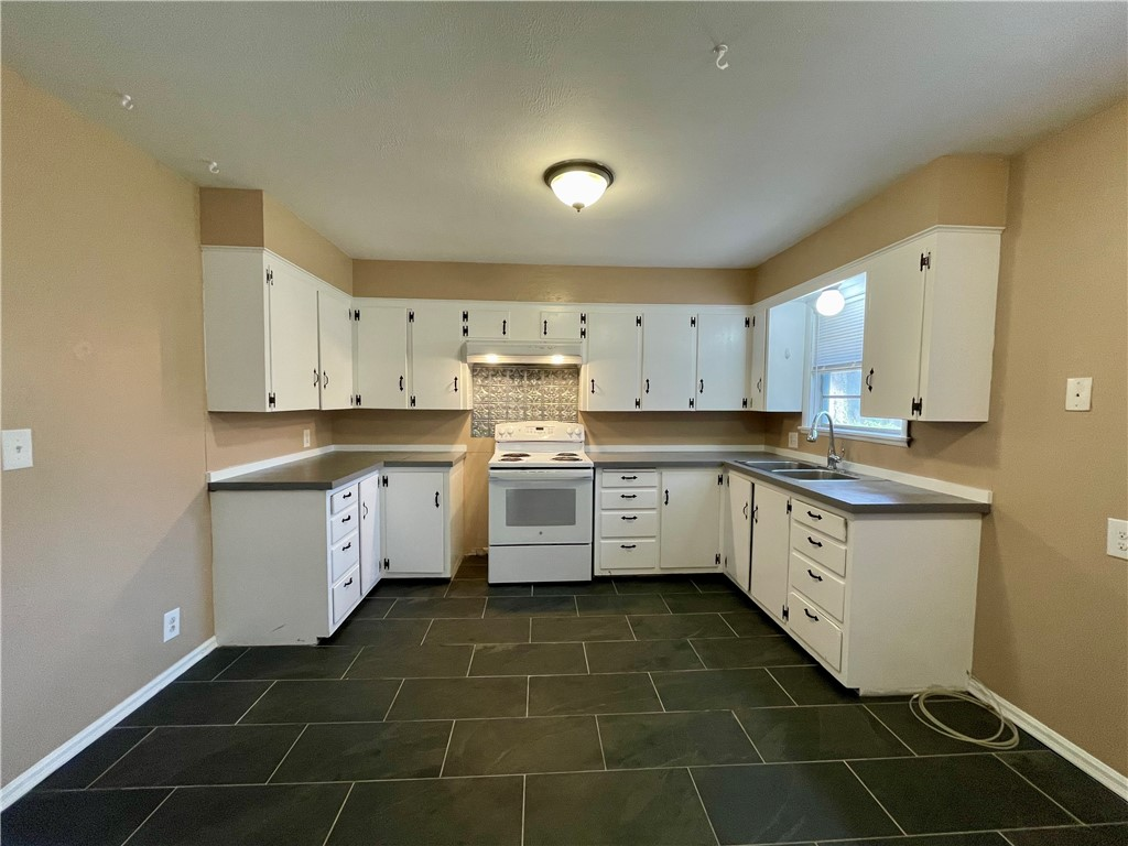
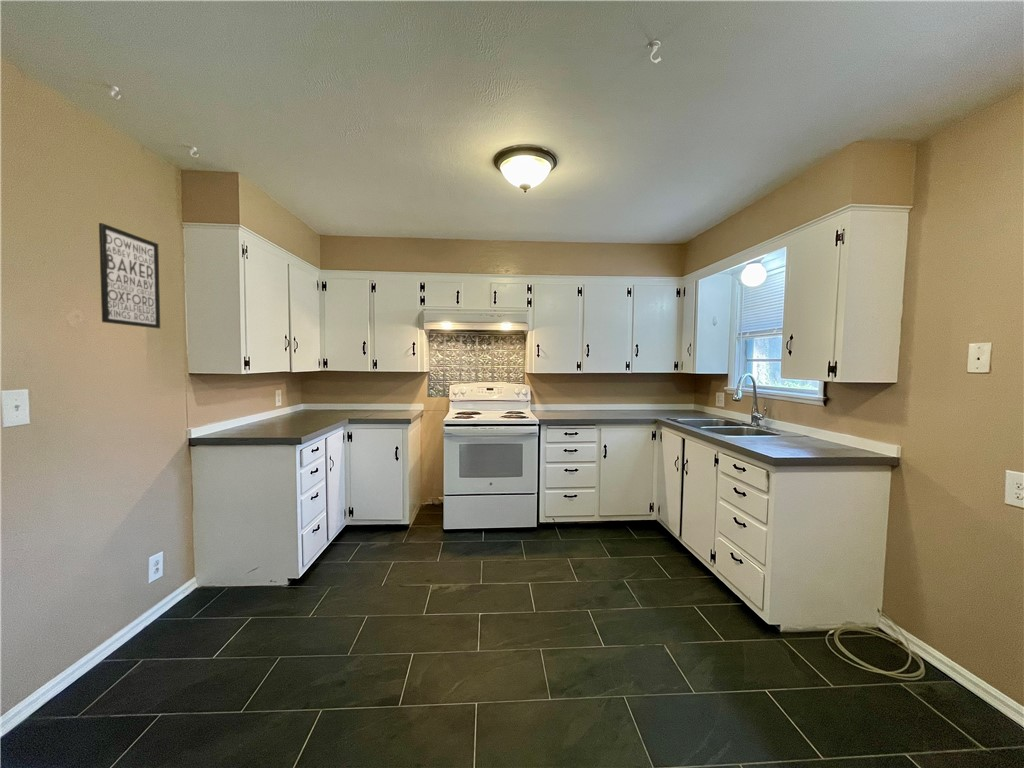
+ wall art (132, 280)
